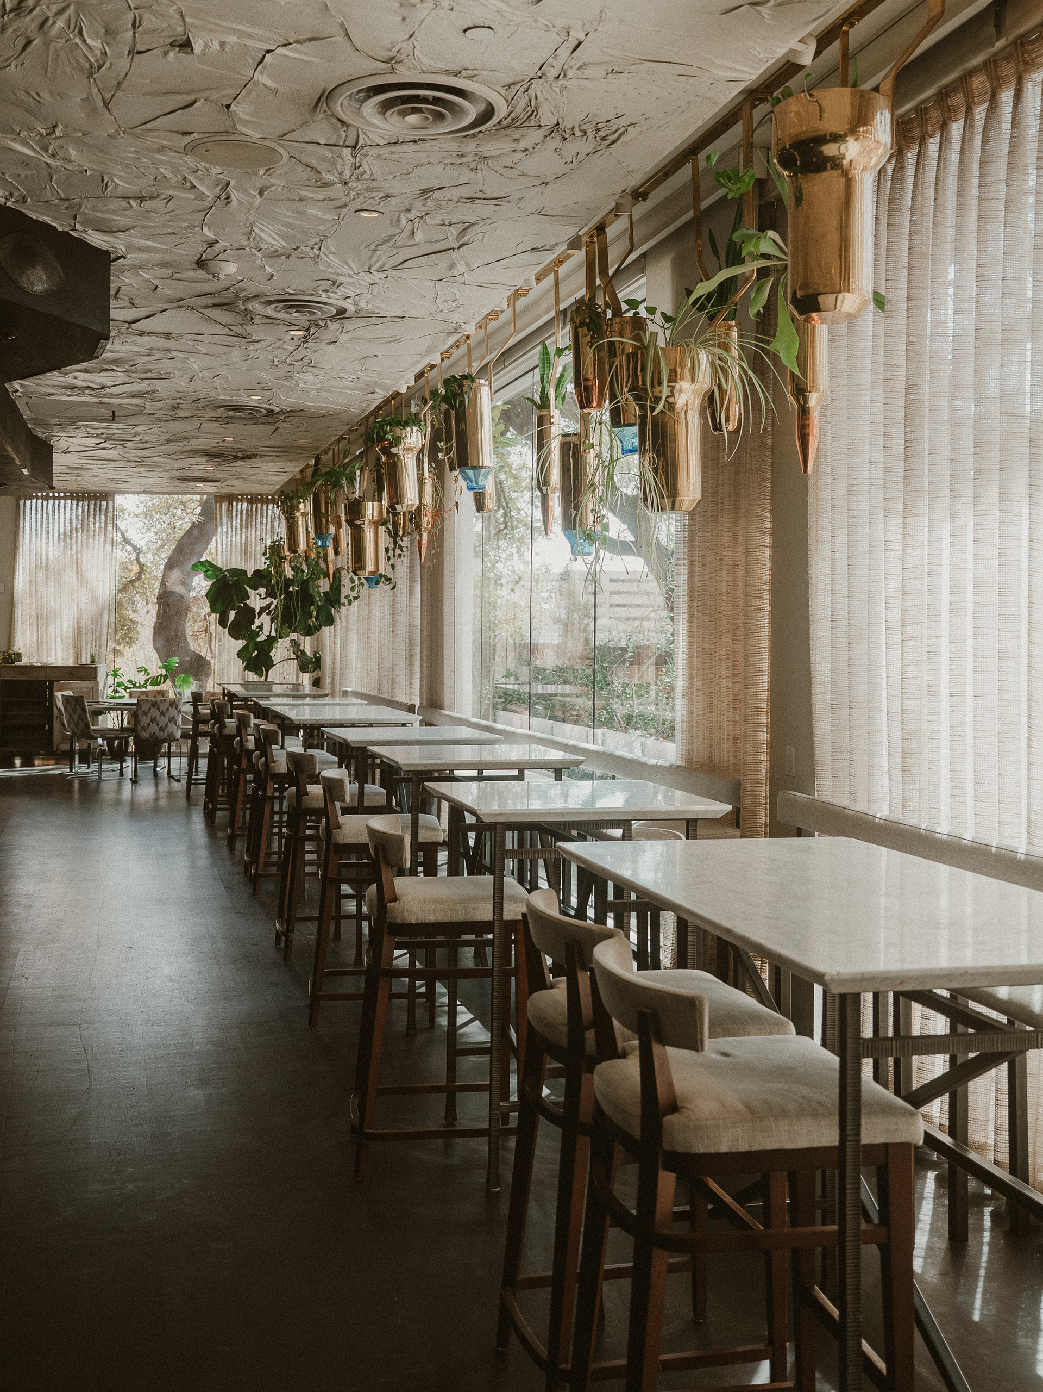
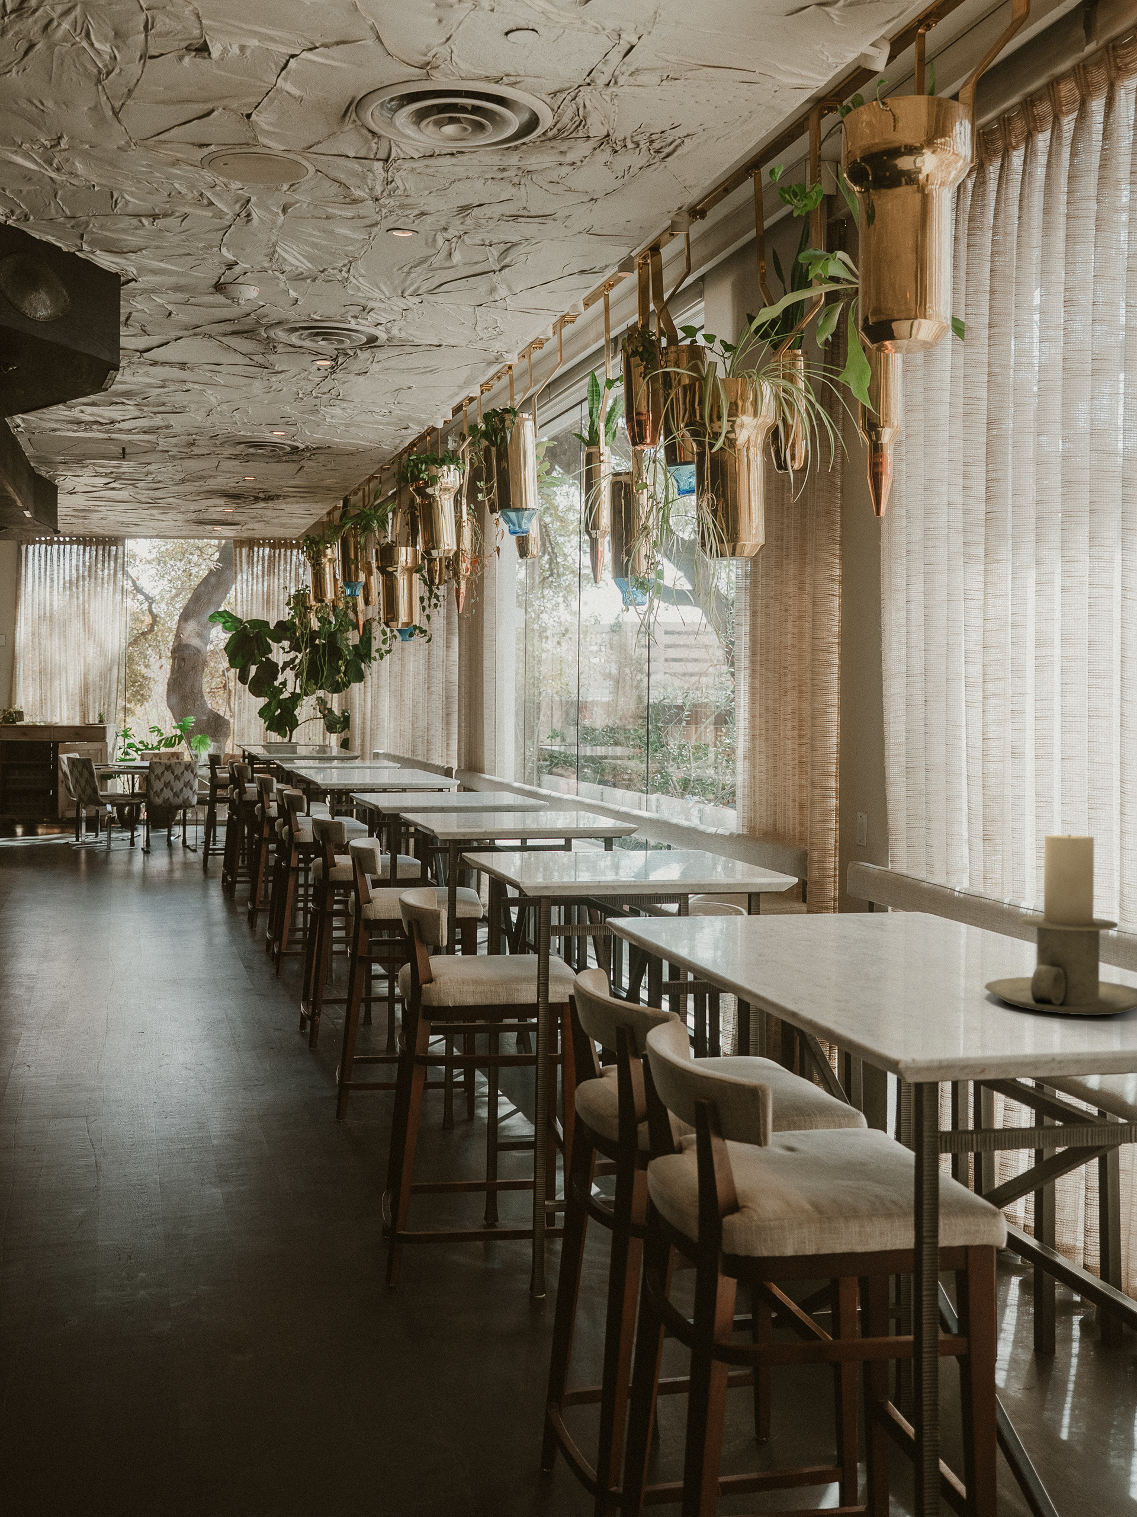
+ candle holder (1068, 917)
